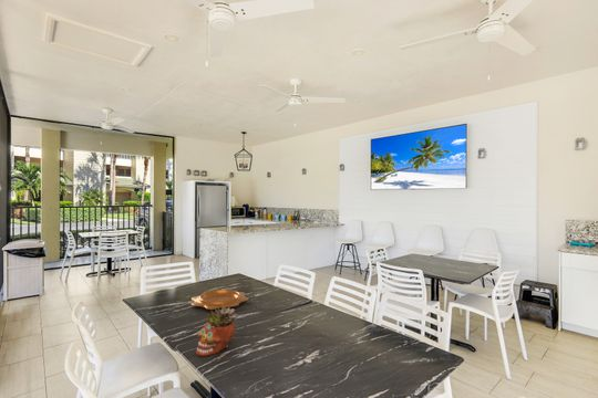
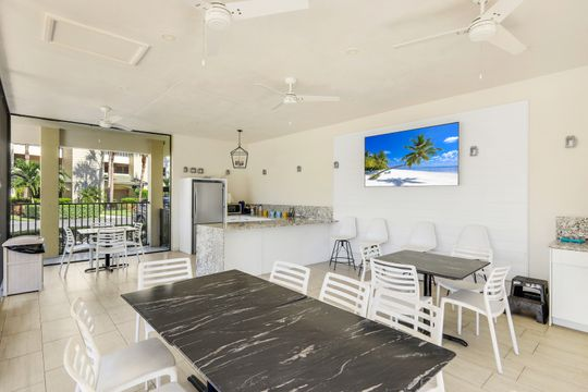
- succulent planter (216, 328)
- decorative bowl (219, 298)
